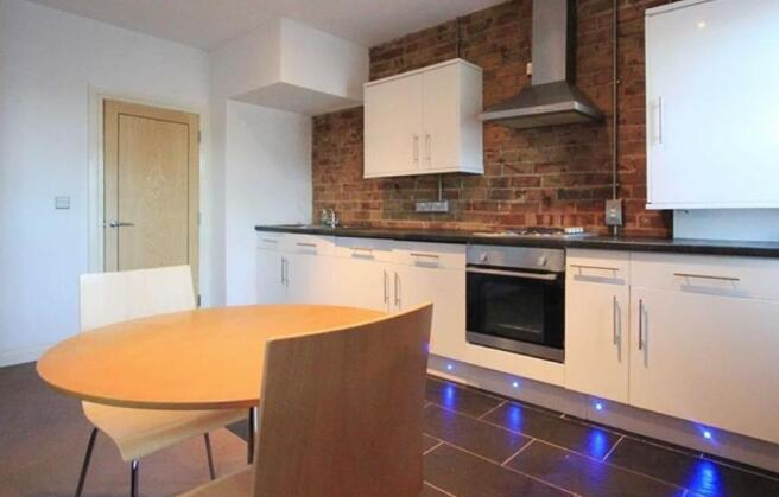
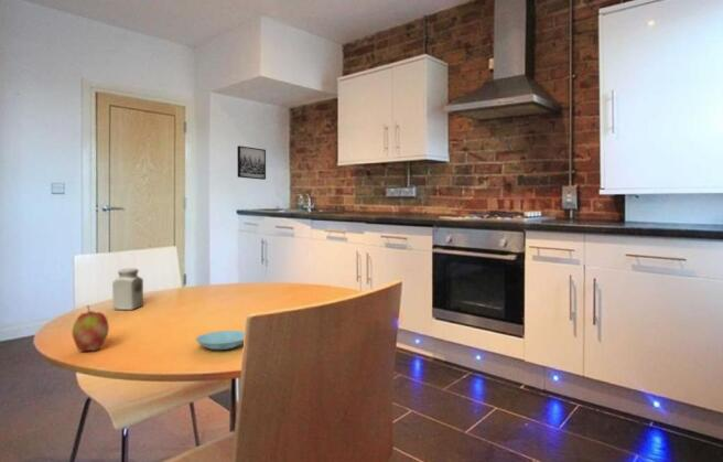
+ apple (90, 327)
+ wall art (251, 162)
+ salt shaker (128, 288)
+ saucer (223, 341)
